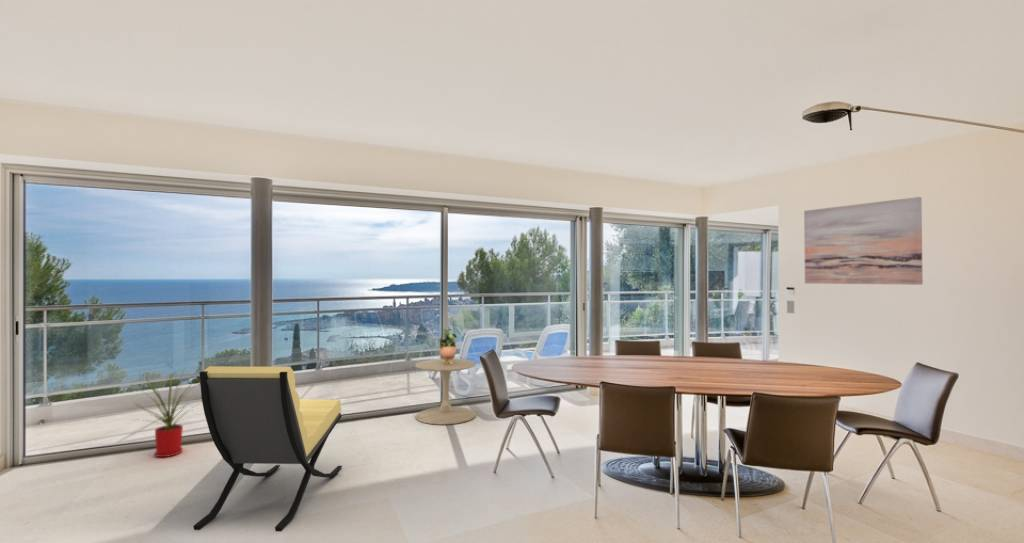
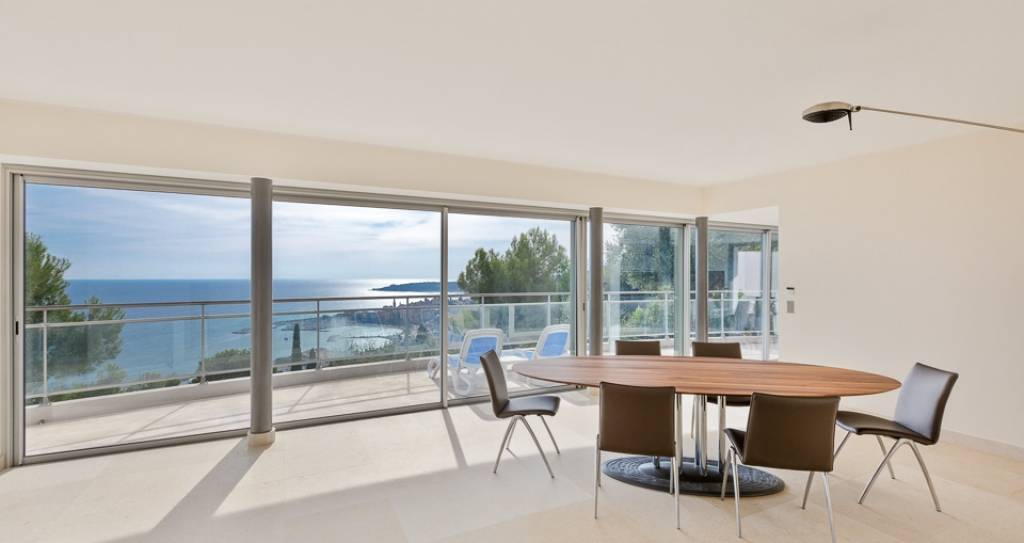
- lounge chair (278, 426)
- house plant (169, 411)
- side table (445, 389)
- potted plant (448, 344)
- wall art (857, 244)
